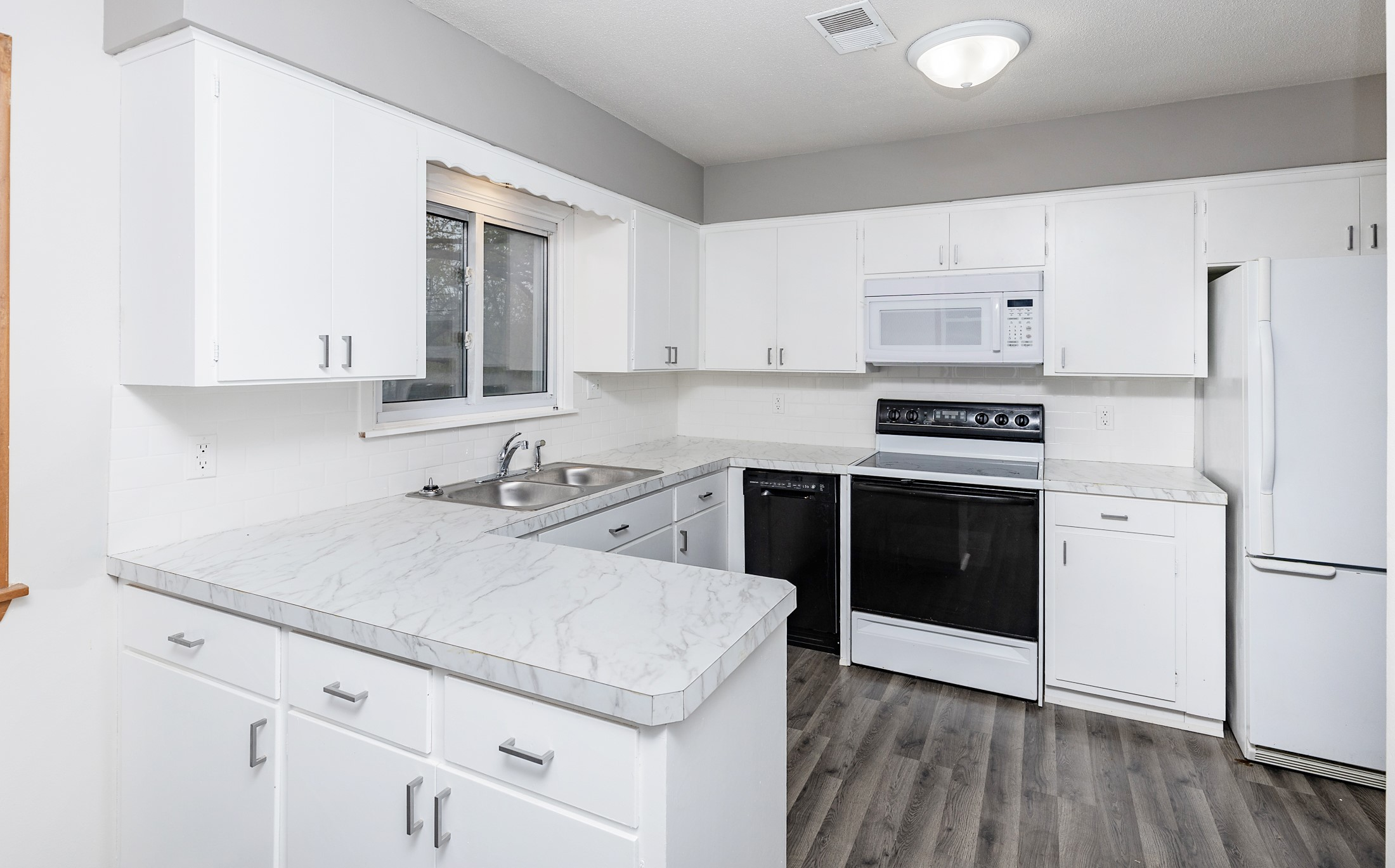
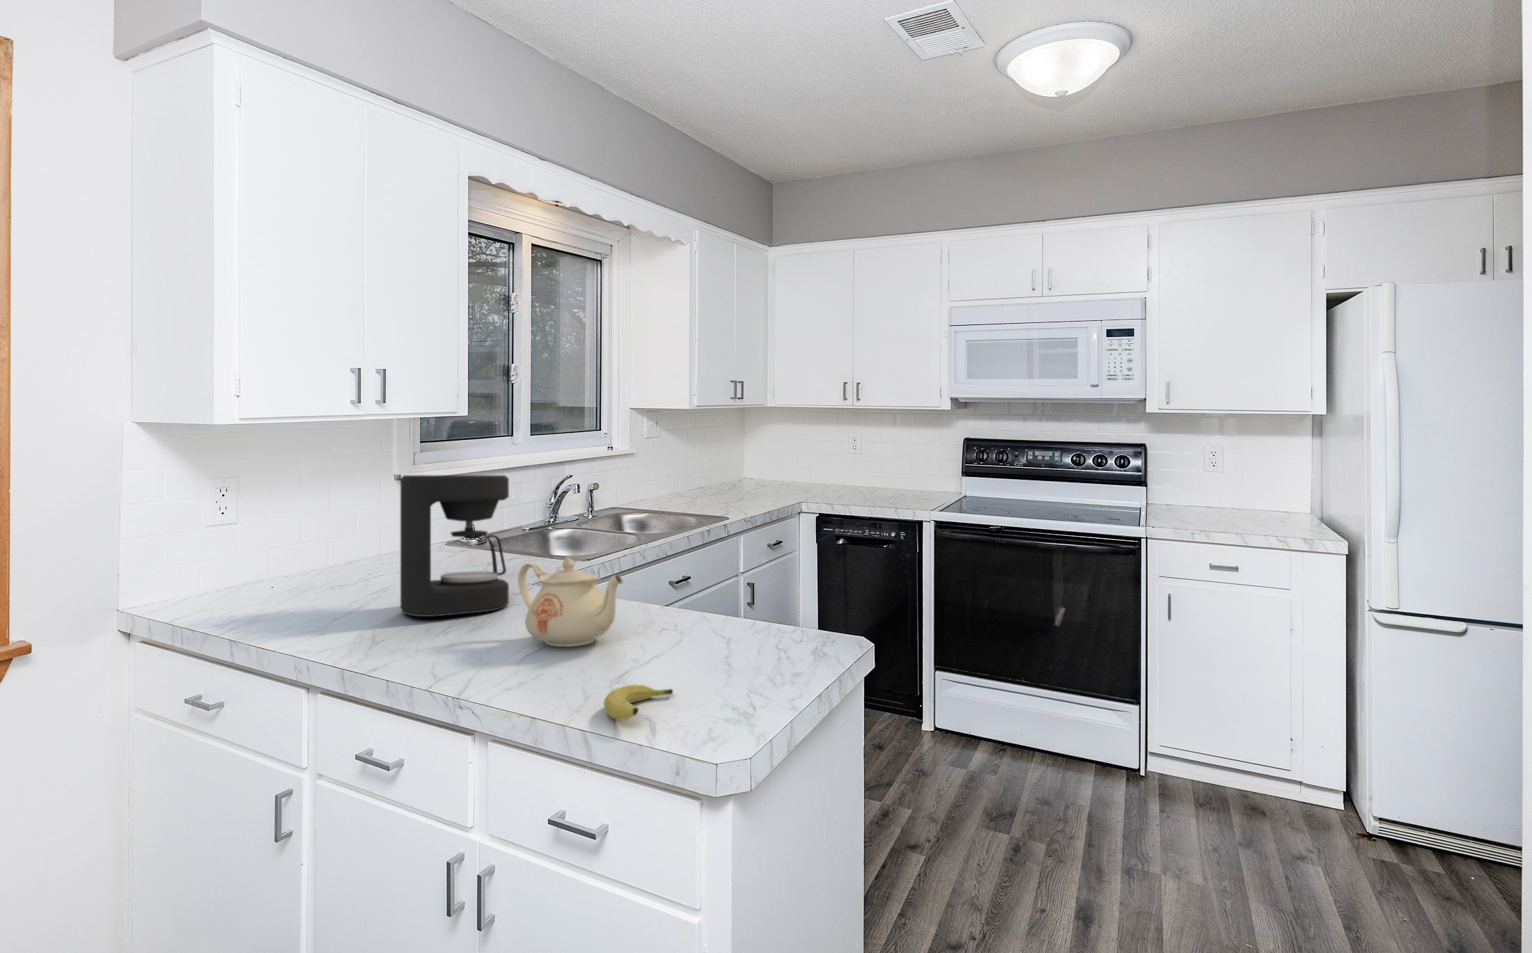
+ teapot (569, 598)
+ fruit (641, 699)
+ coffee maker (456, 536)
